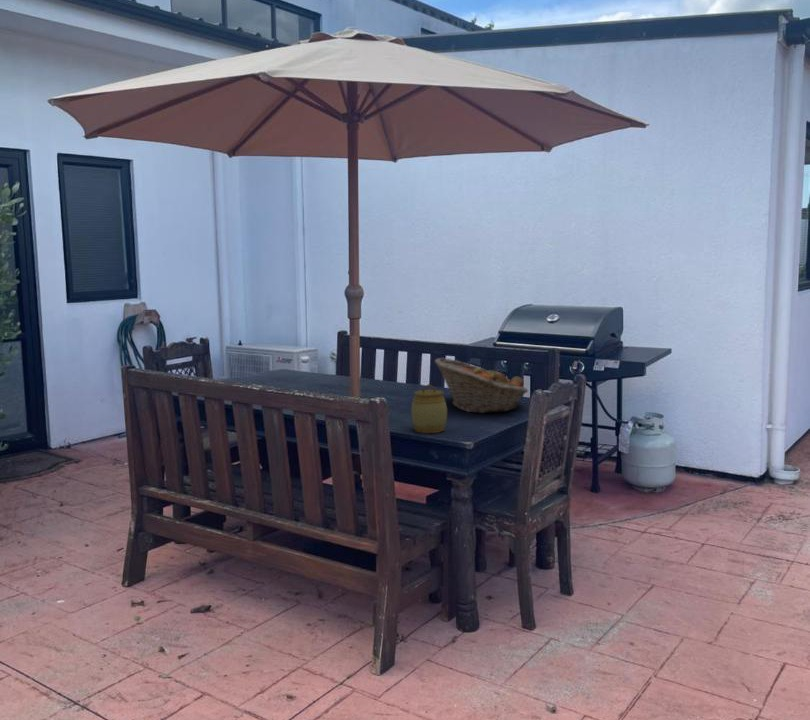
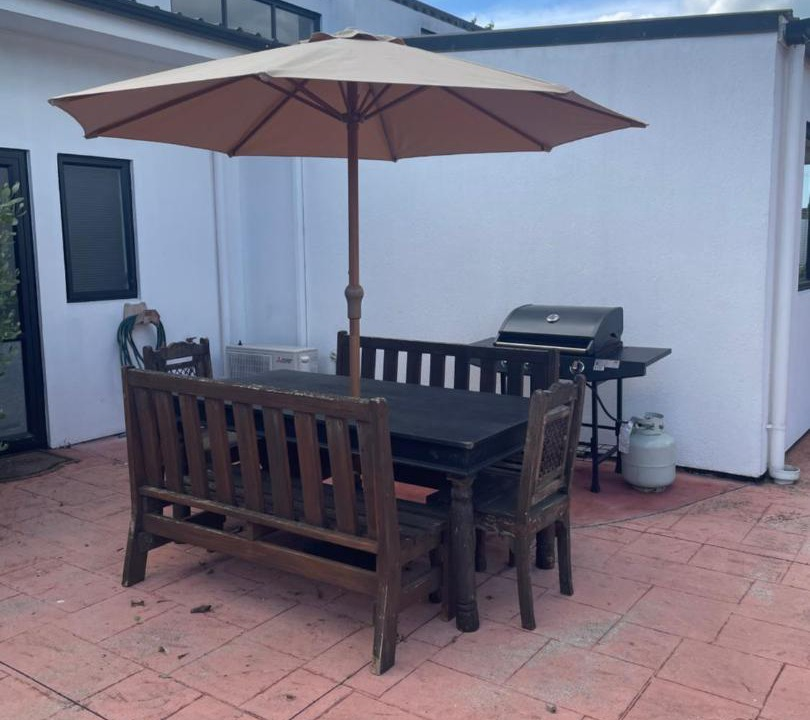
- fruit basket (480, 382)
- jar (429, 406)
